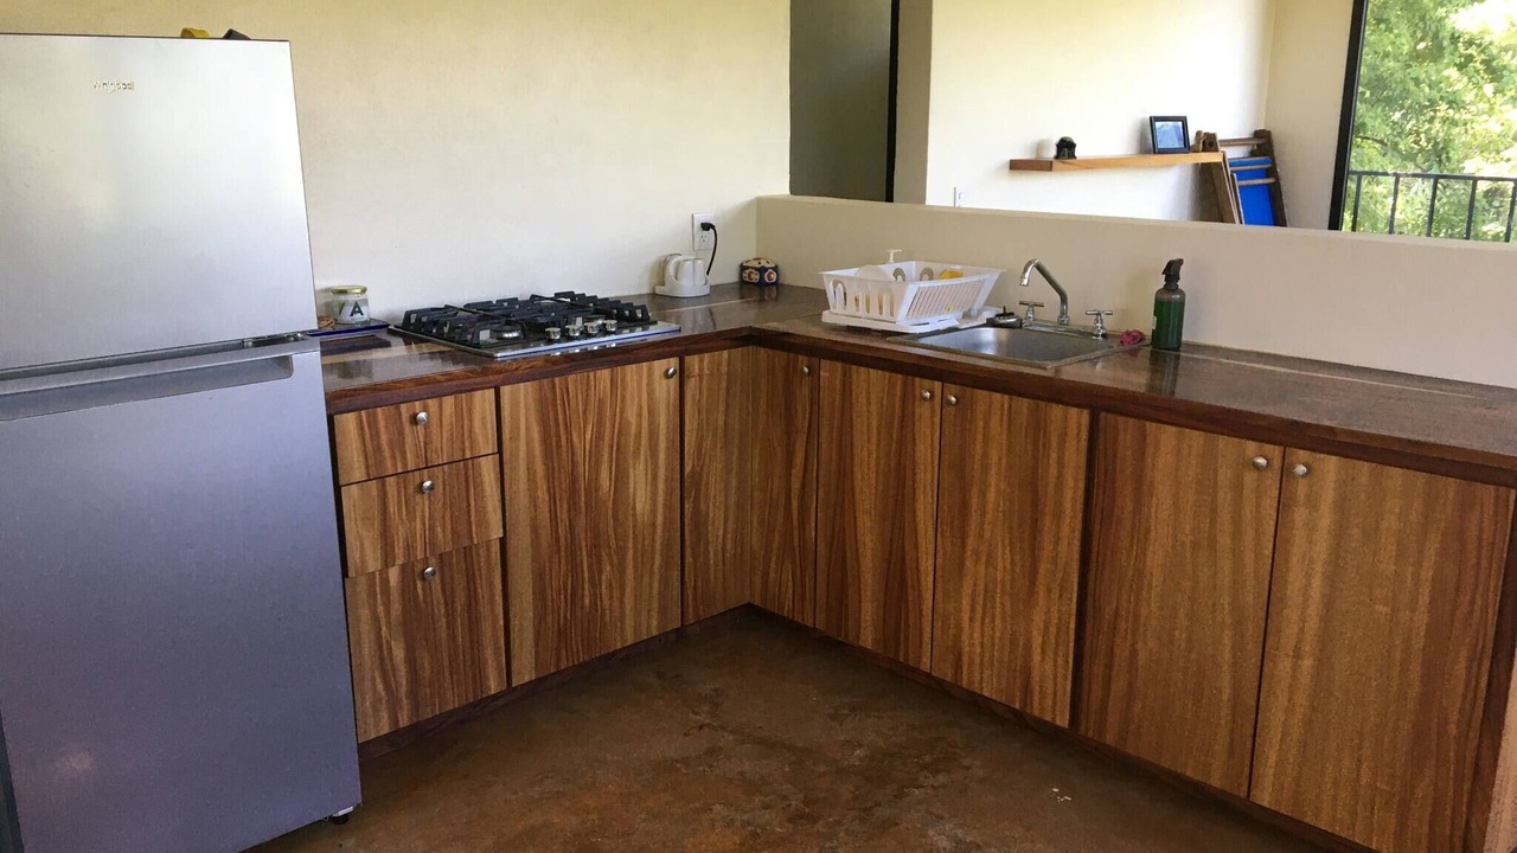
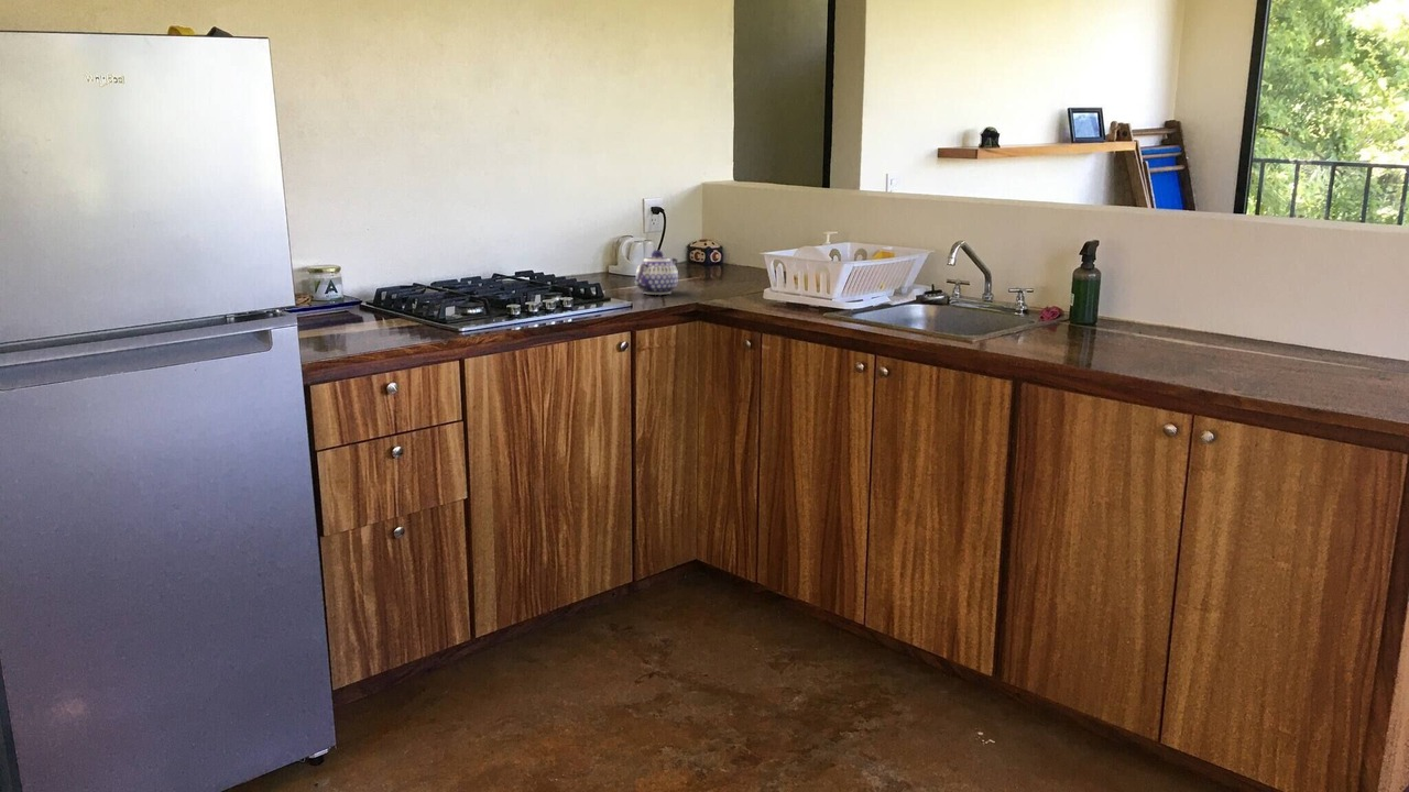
+ teapot (657, 271)
